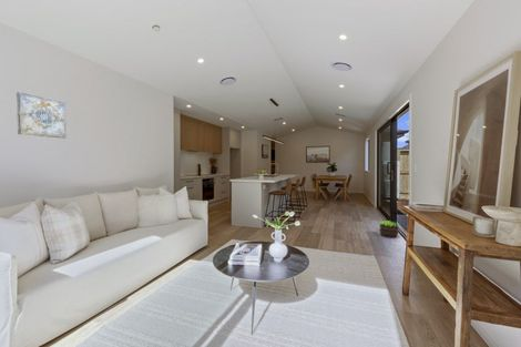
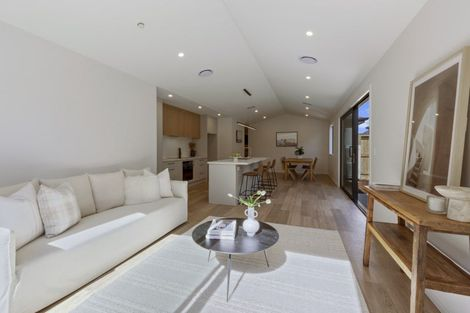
- potted plant (388, 227)
- wall art (42, 116)
